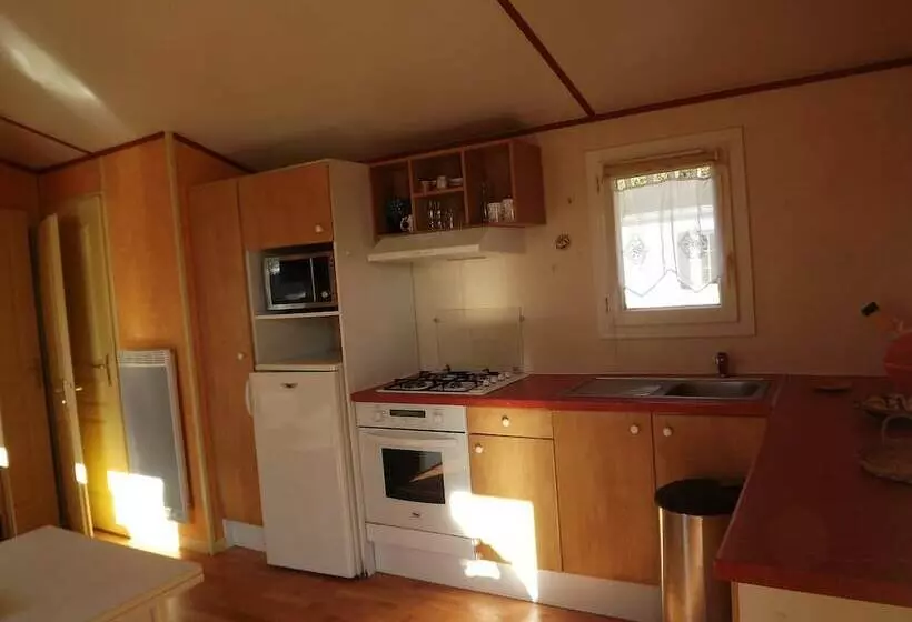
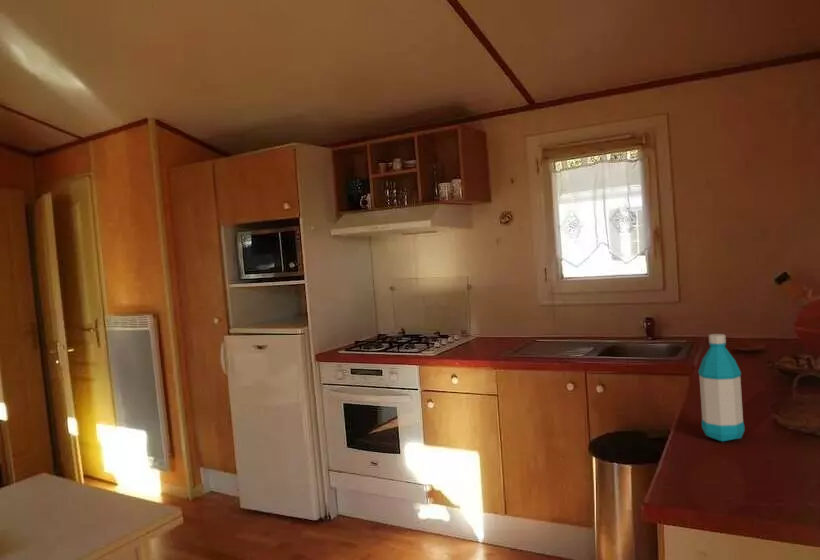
+ water bottle (720, 386)
